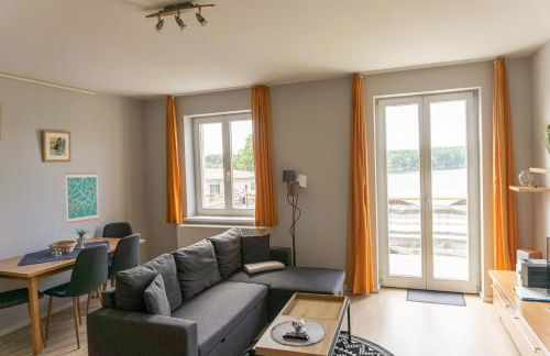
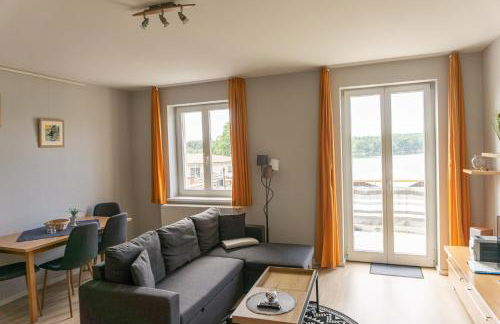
- wall art (82, 197)
